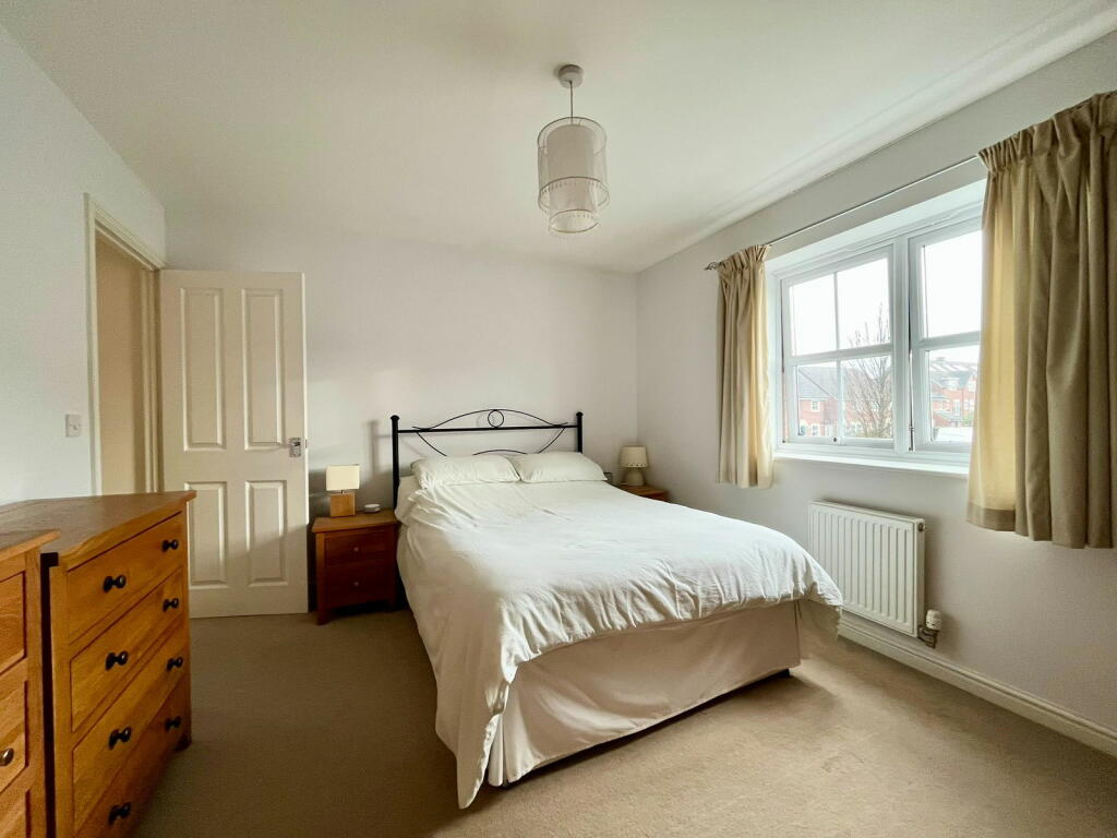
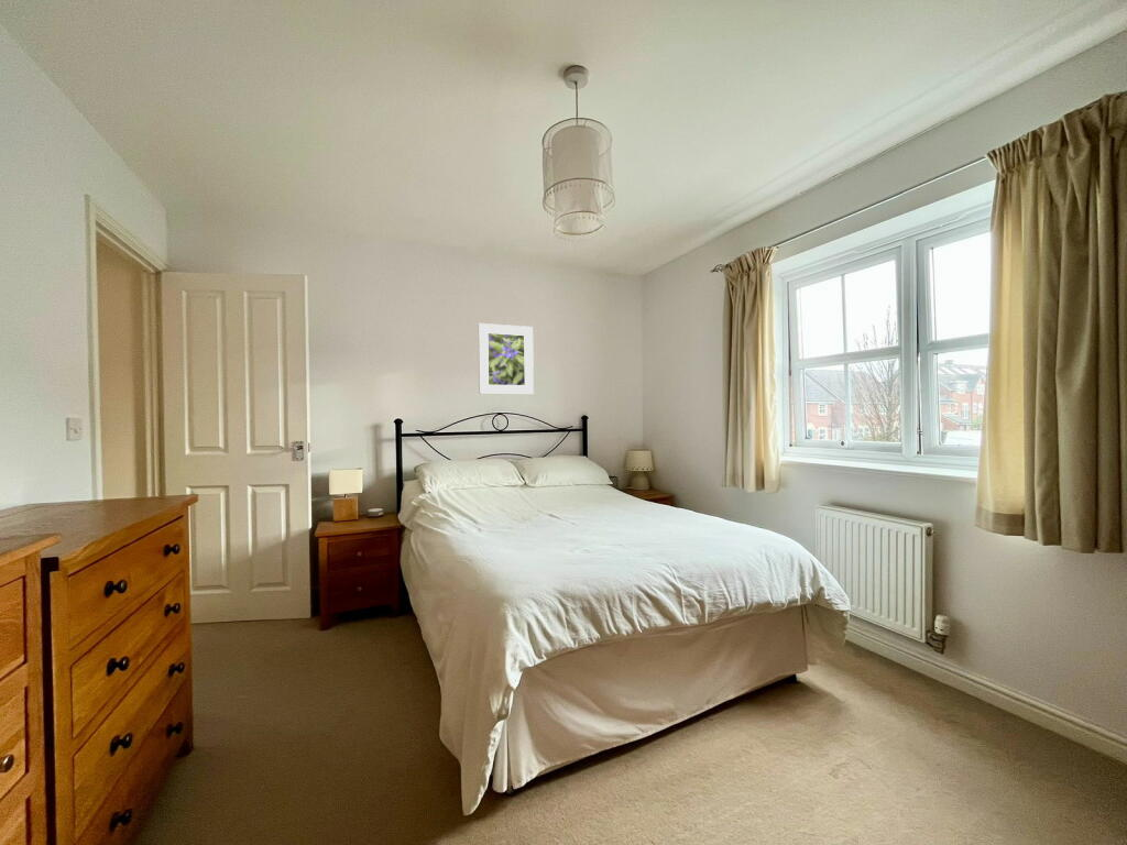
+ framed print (506, 359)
